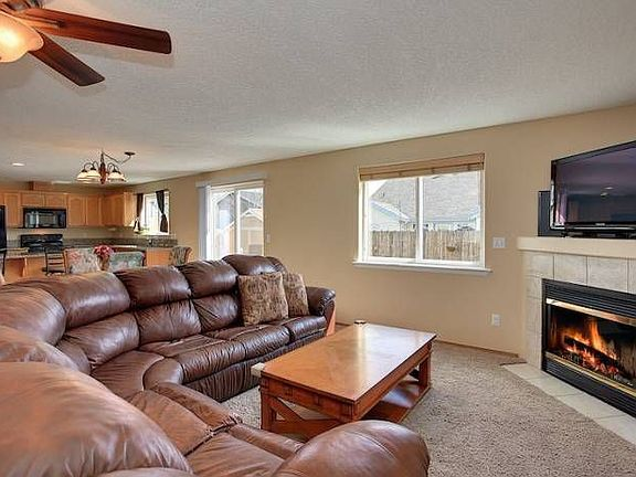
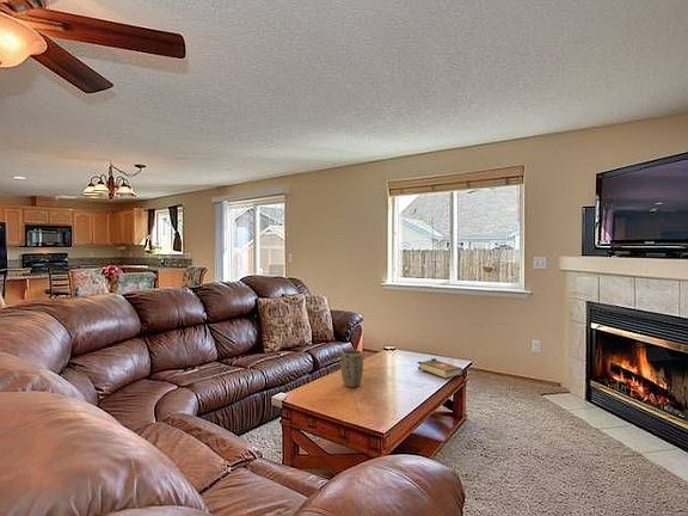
+ plant pot (351, 368)
+ book (438, 367)
